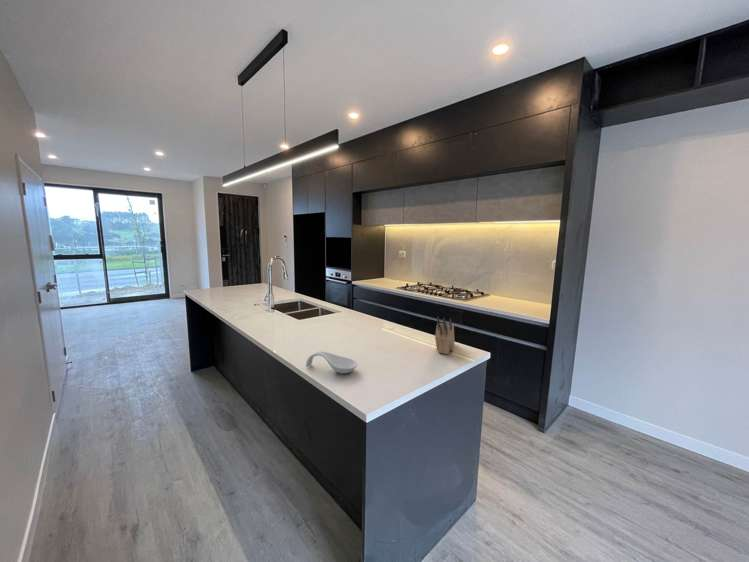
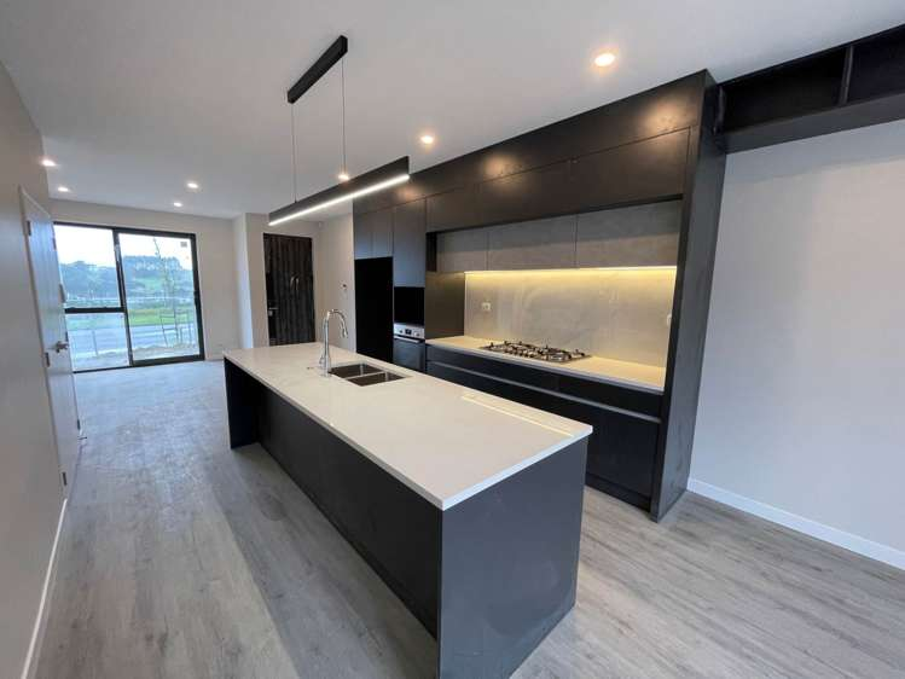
- spoon rest (331, 361)
- knife block (445, 331)
